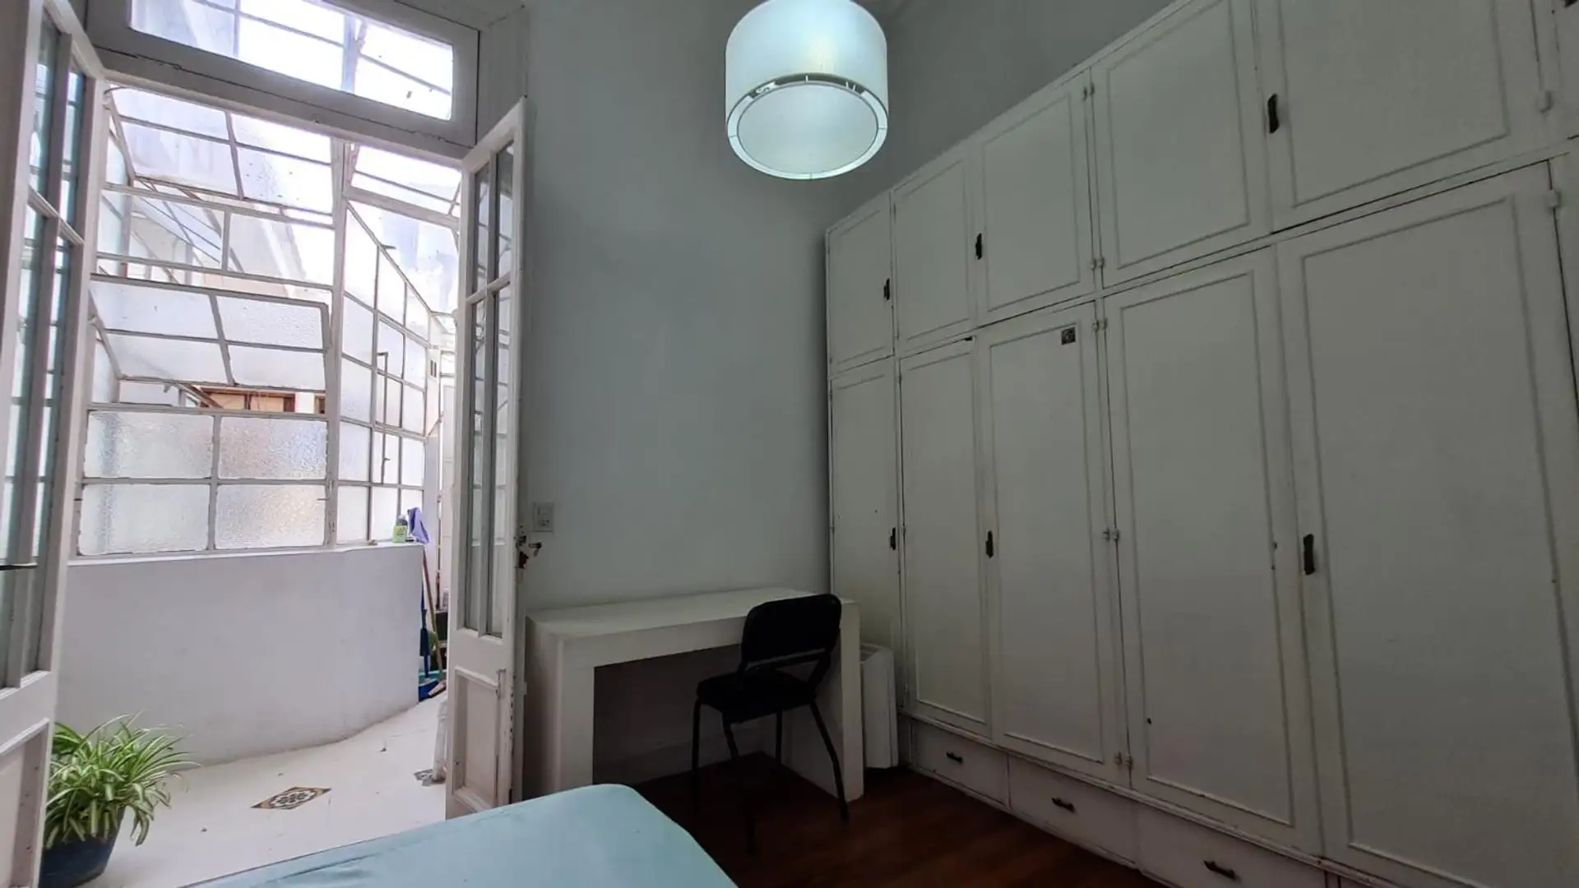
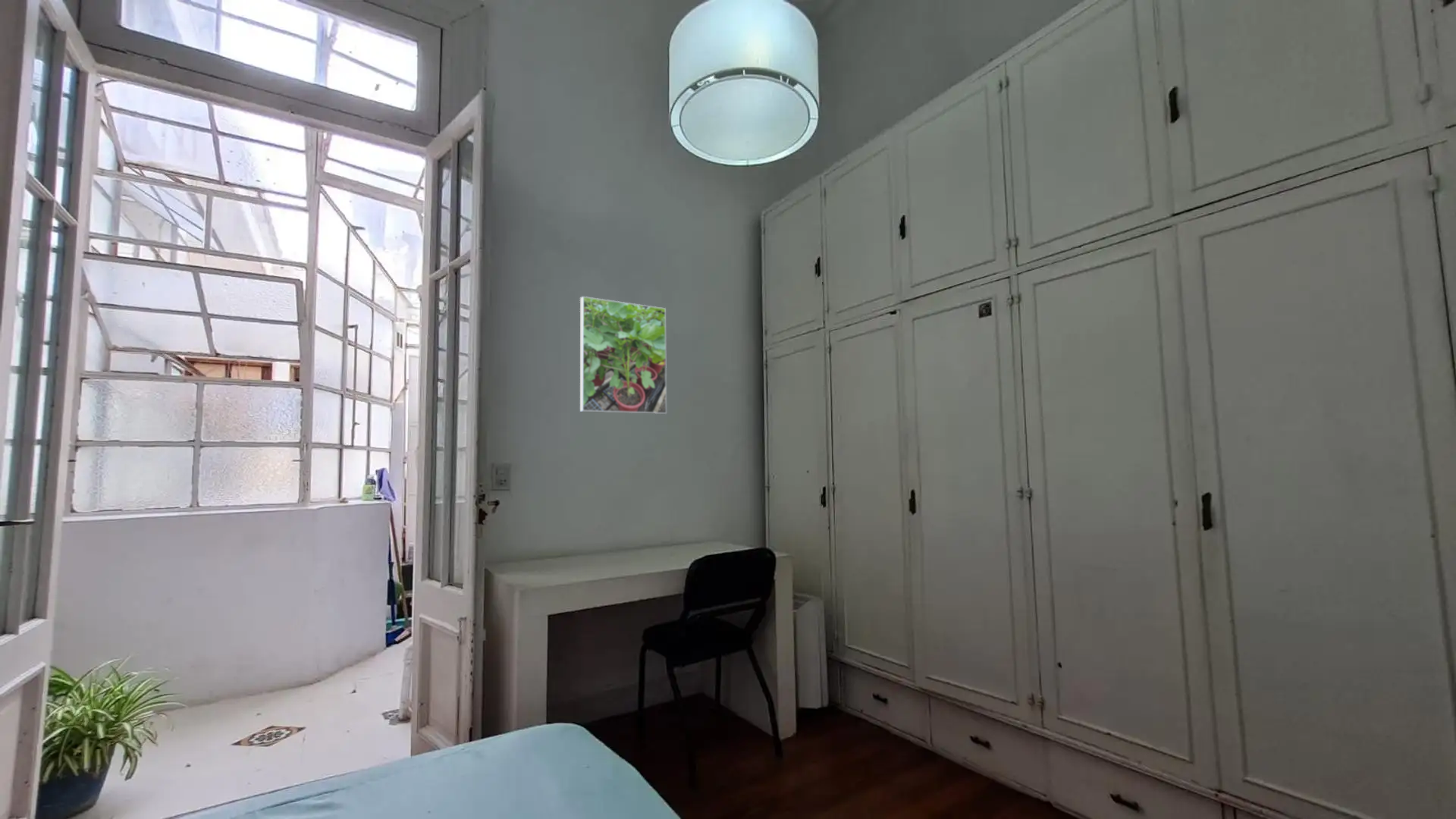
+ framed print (625, 357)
